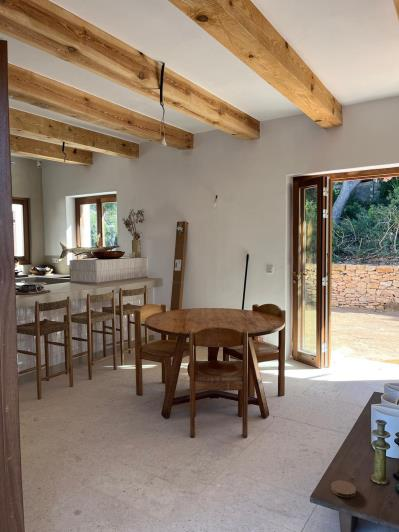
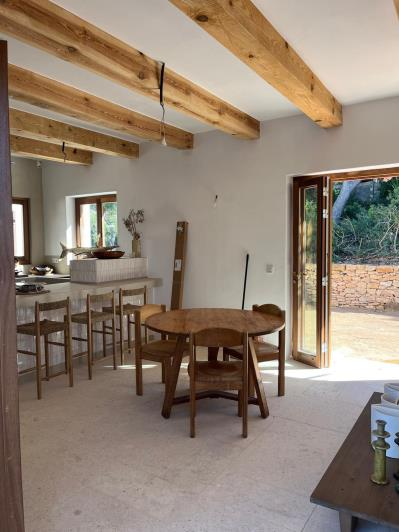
- coaster (343, 488)
